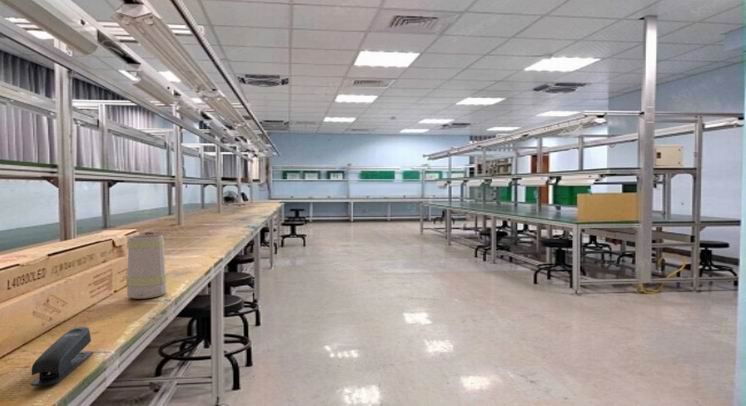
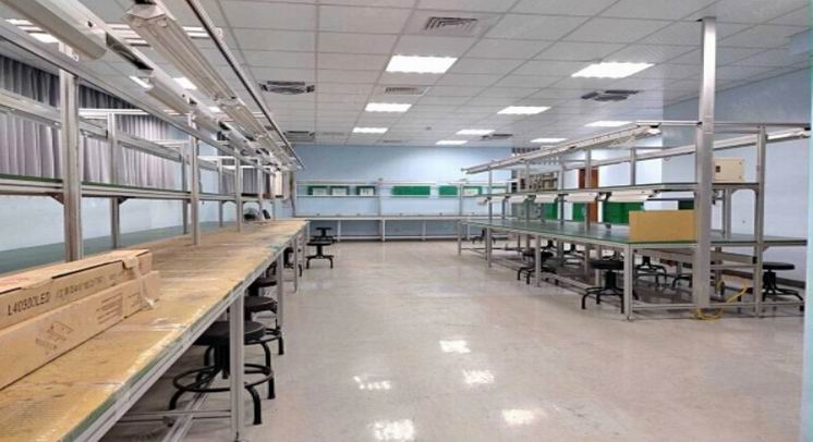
- stapler (64, 353)
- mug (147, 263)
